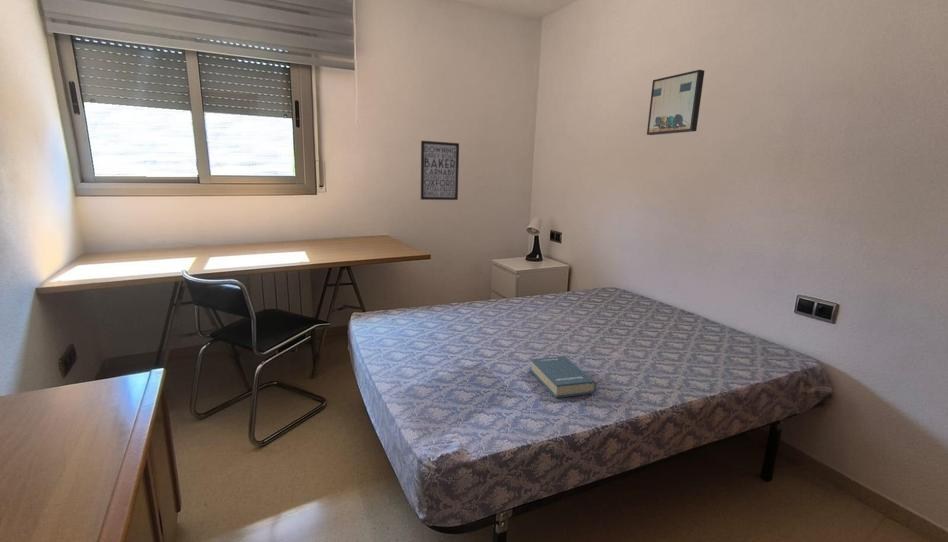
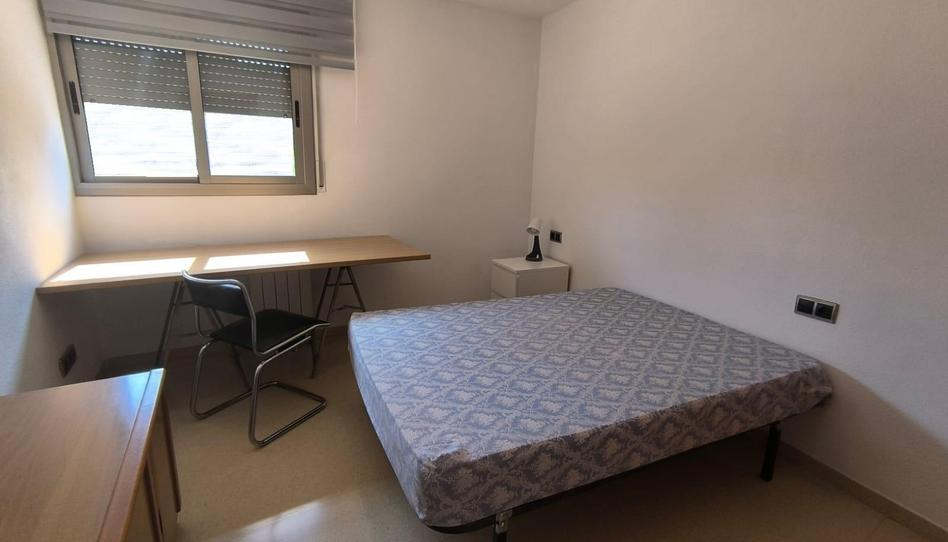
- book (561, 375)
- wall art (440, 171)
- wall art (673, 104)
